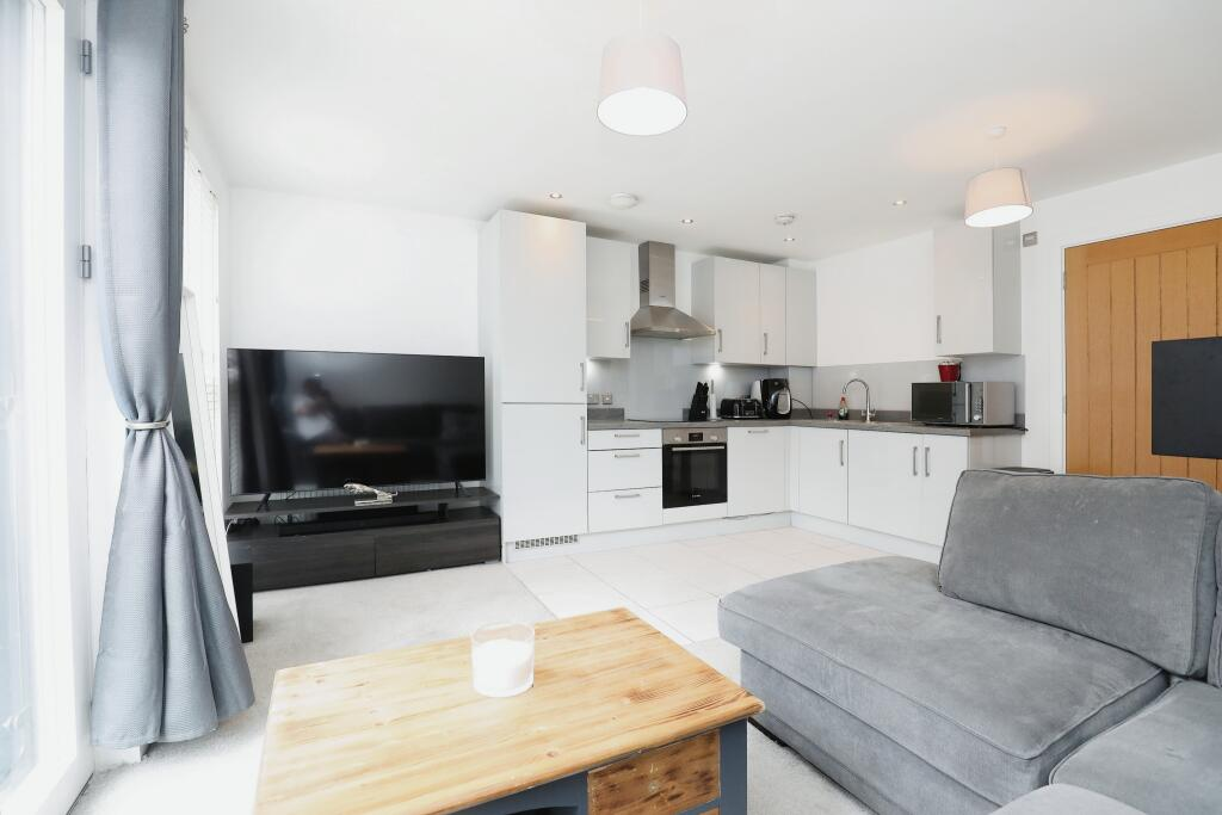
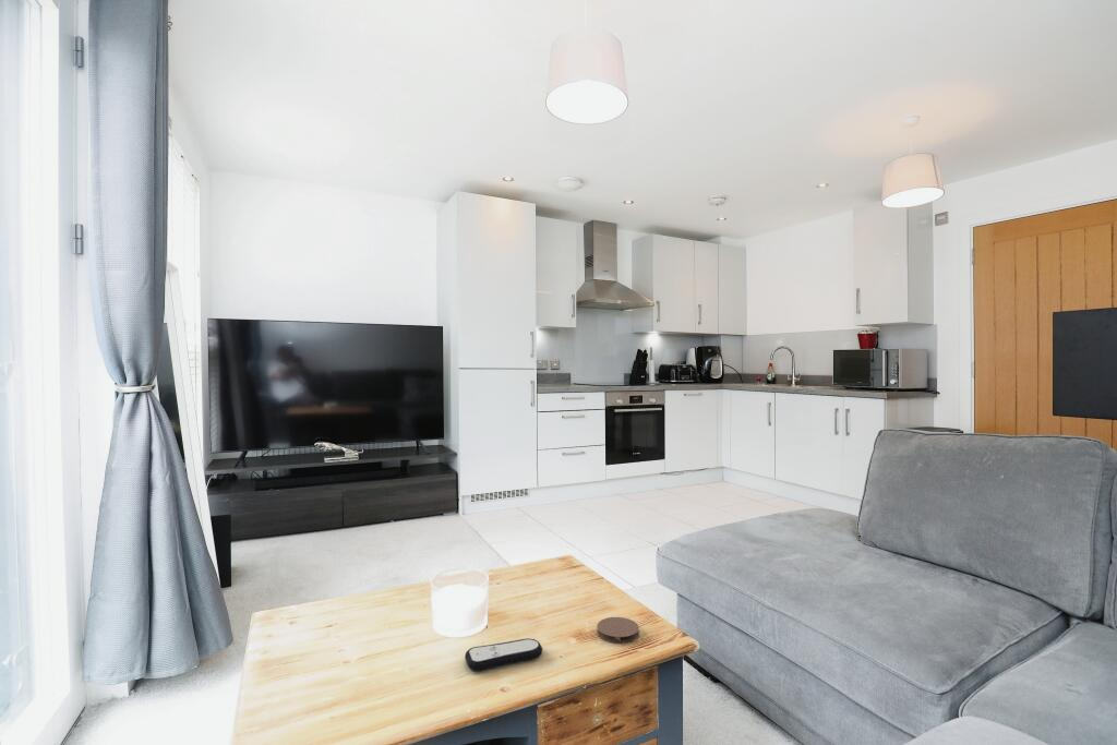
+ coaster (617, 629)
+ remote control (504, 652)
